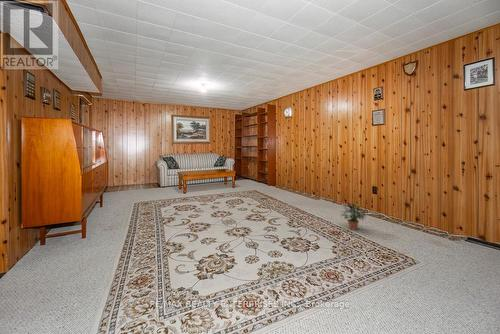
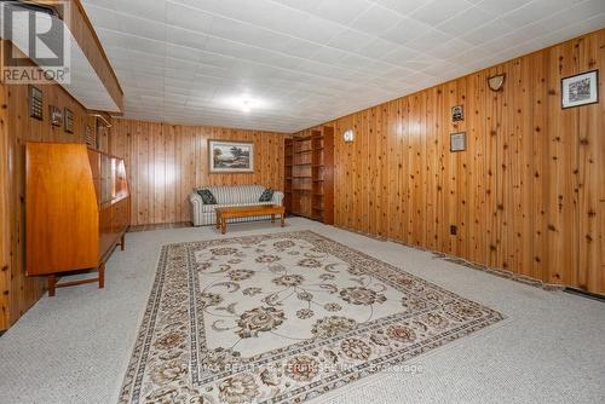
- potted plant (354, 216)
